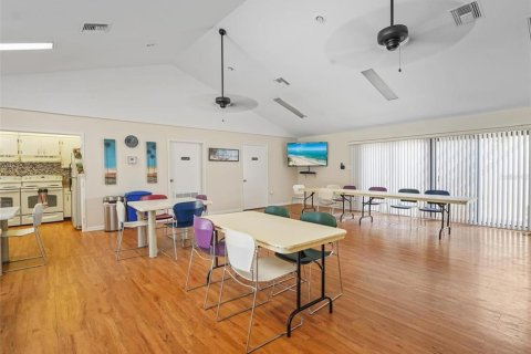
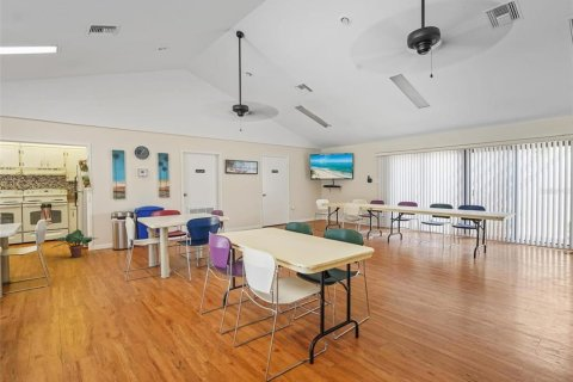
+ potted plant (74, 242)
